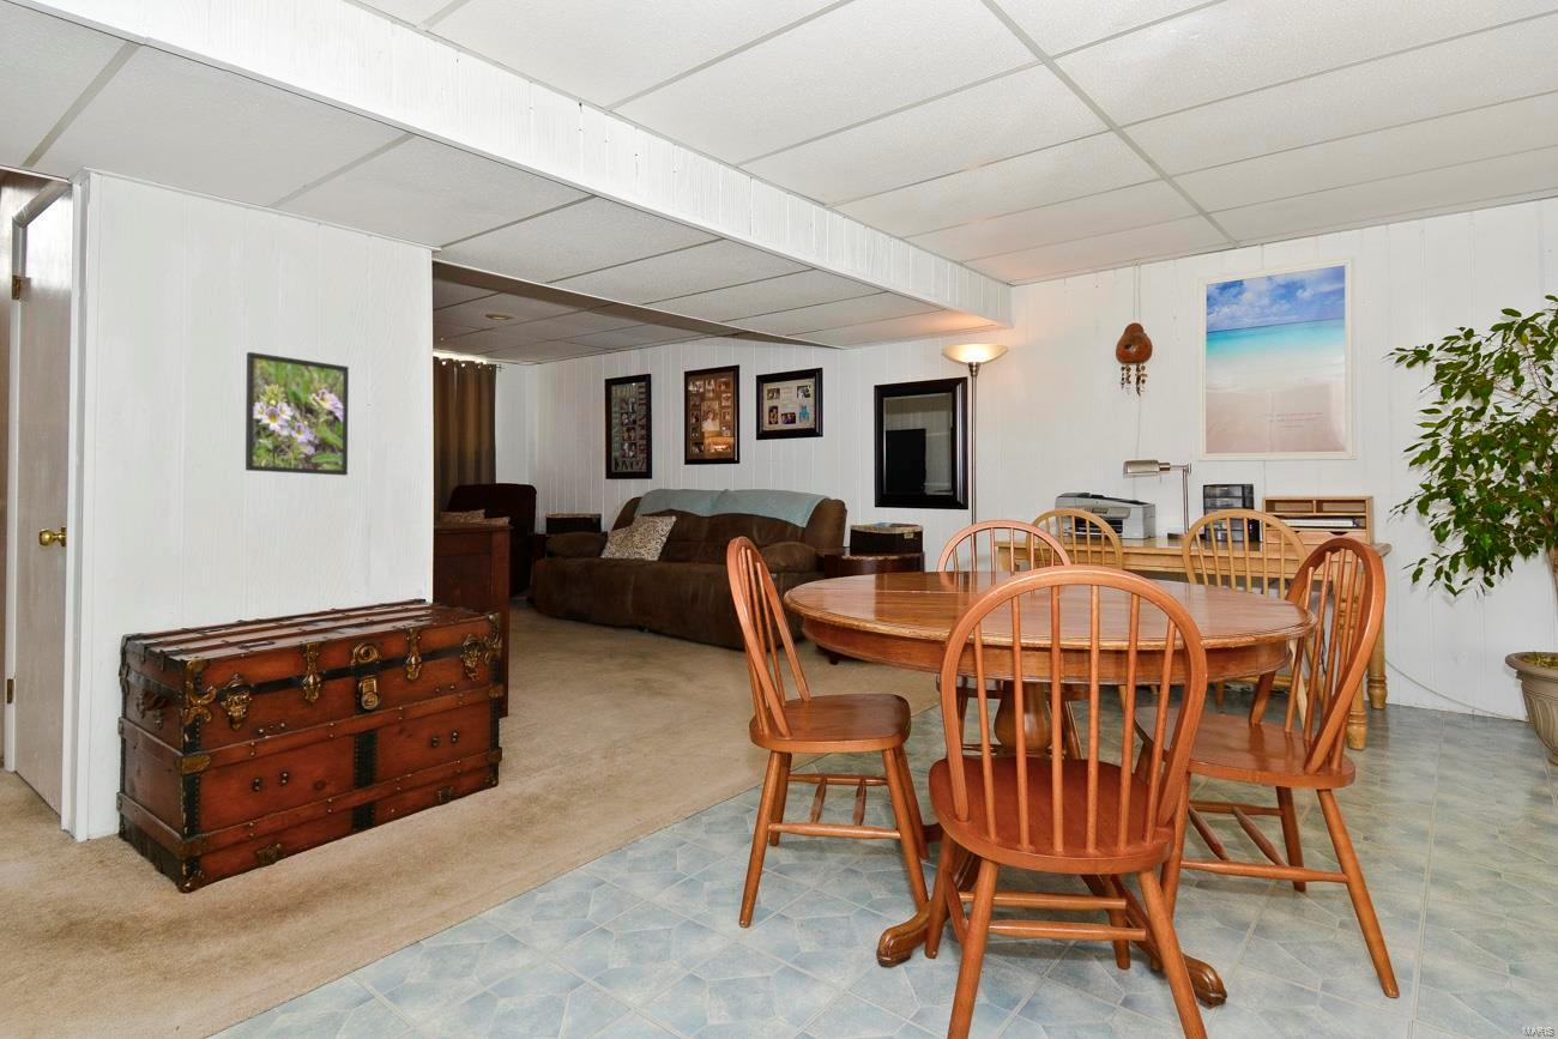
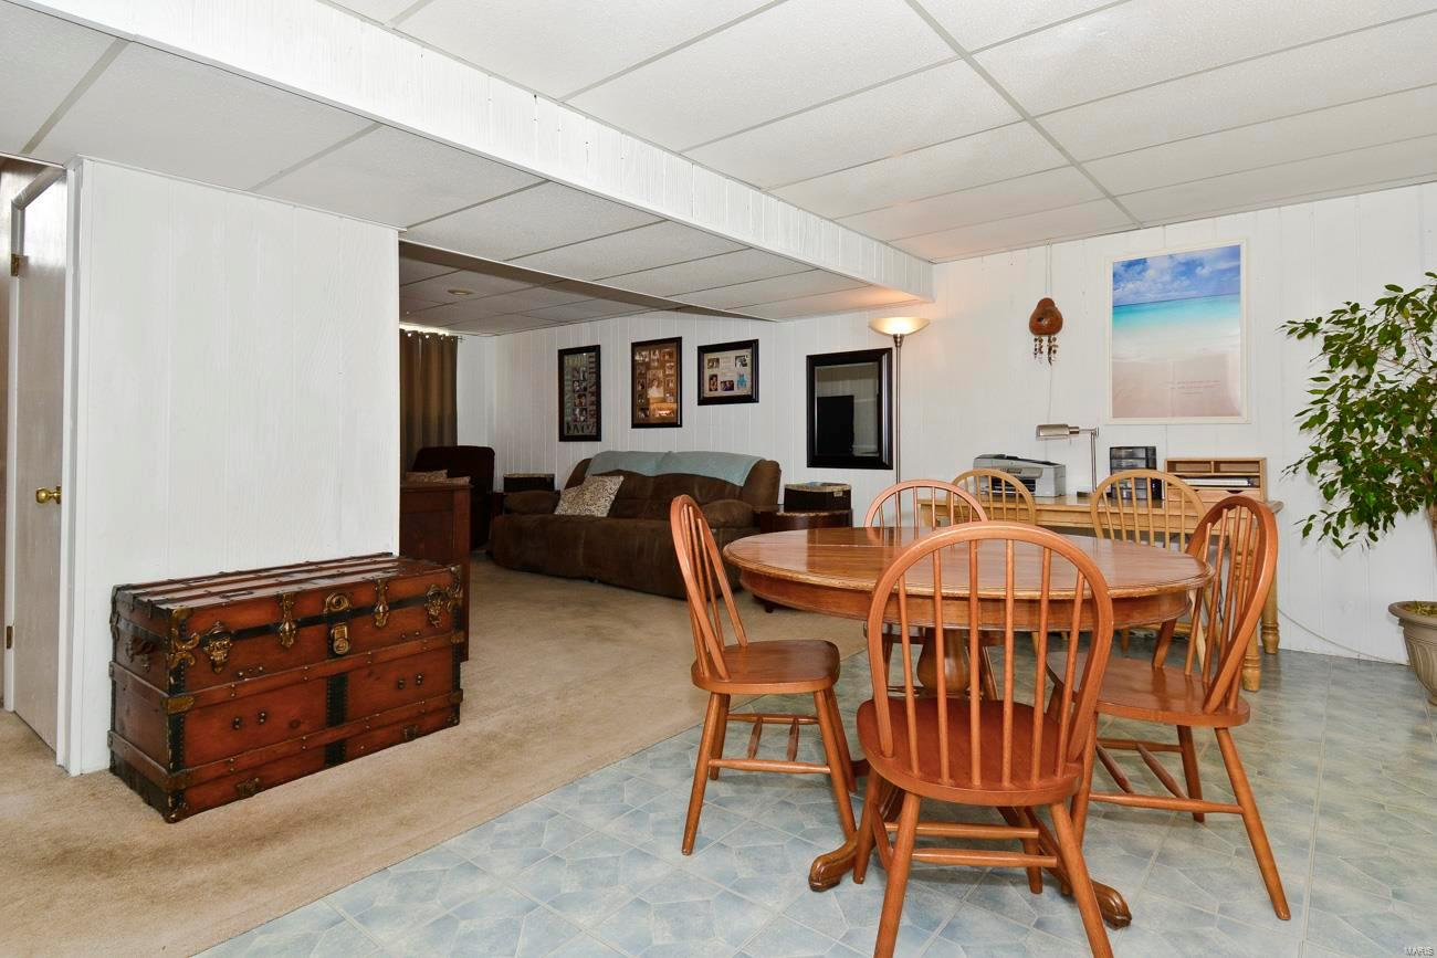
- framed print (298, 416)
